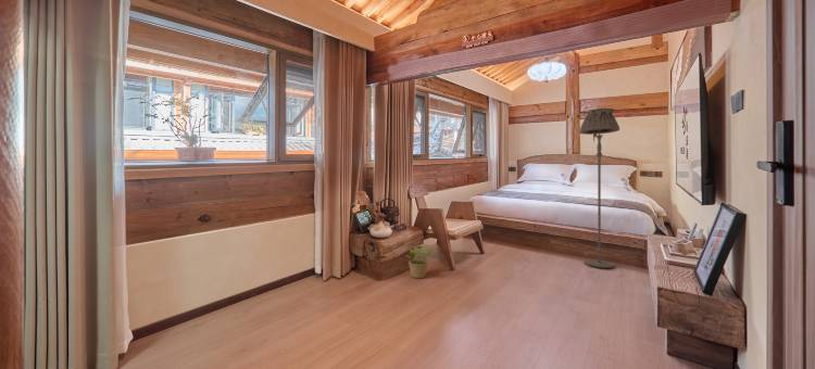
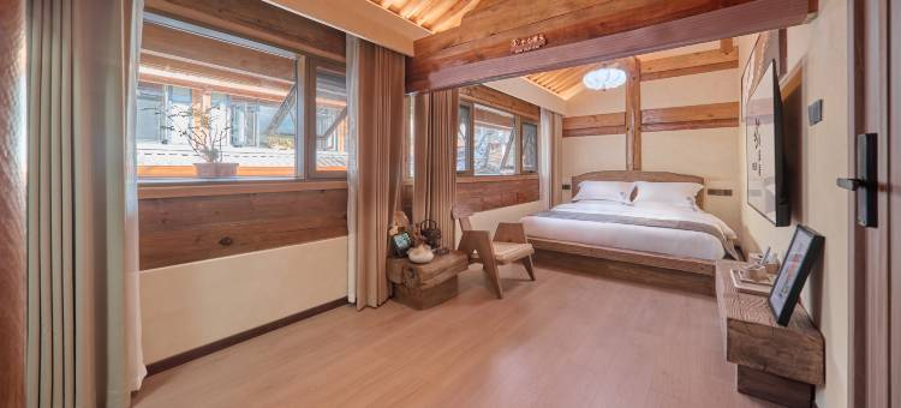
- floor lamp (599, 187)
- potted plant (416, 259)
